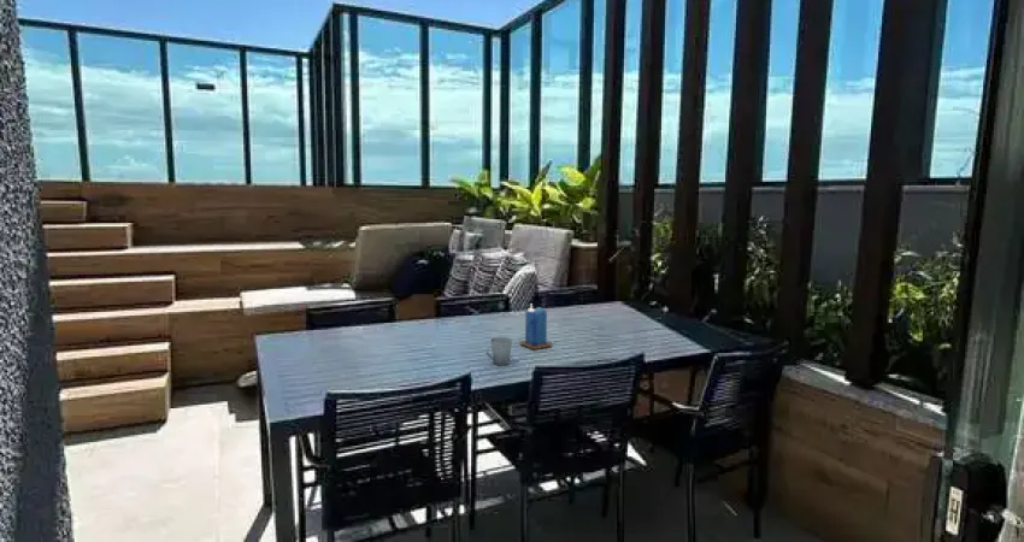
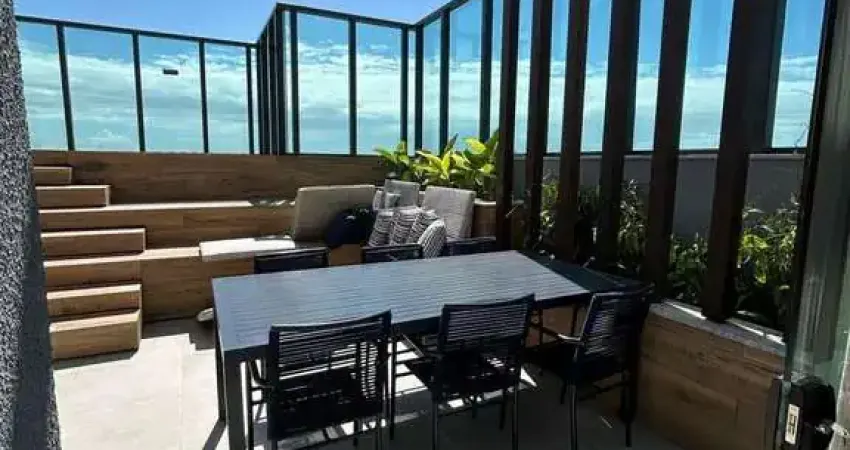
- cup (498, 352)
- candle (535, 324)
